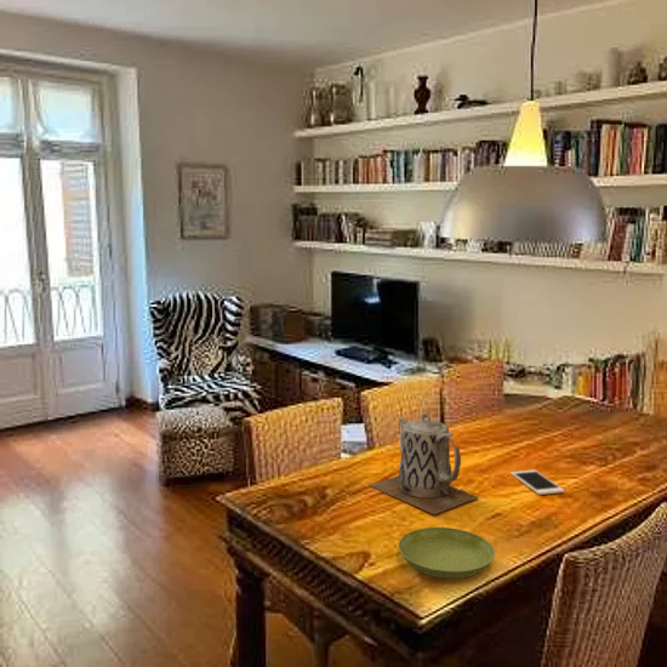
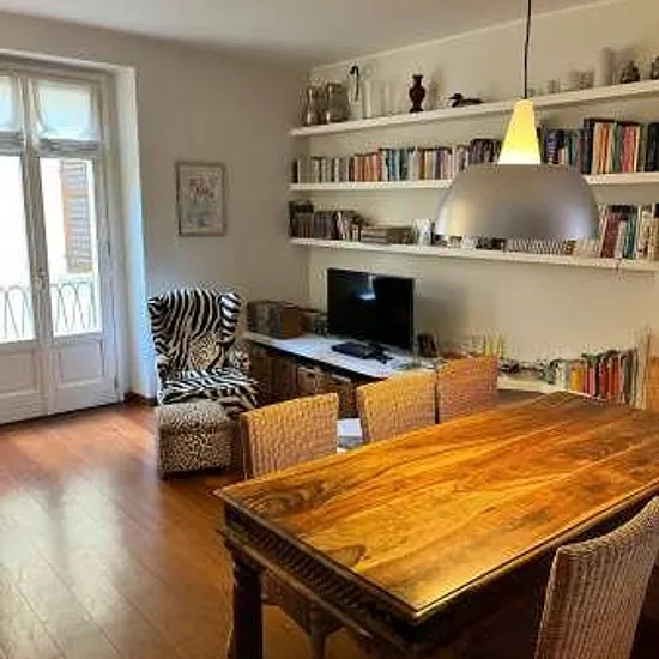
- teapot (423, 452)
- cell phone (536, 481)
- saucer (445, 553)
